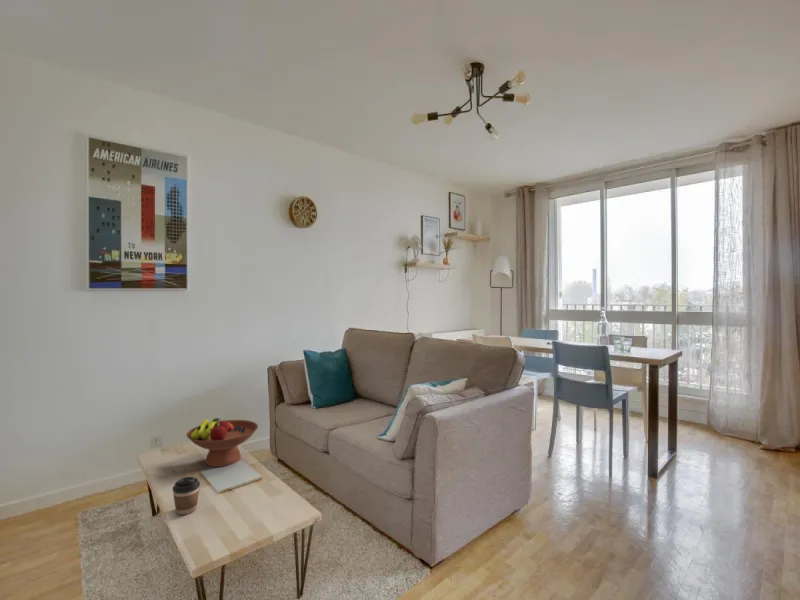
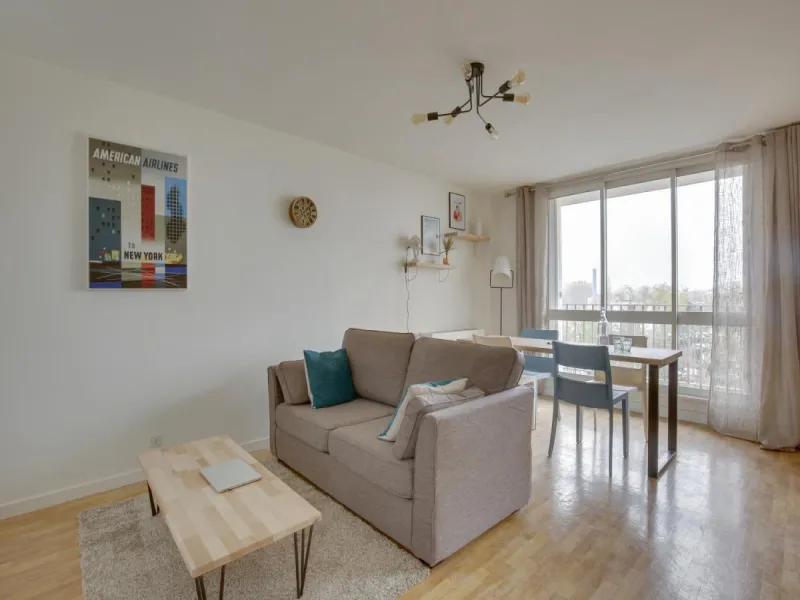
- coffee cup (186, 493)
- fruit bowl (223, 439)
